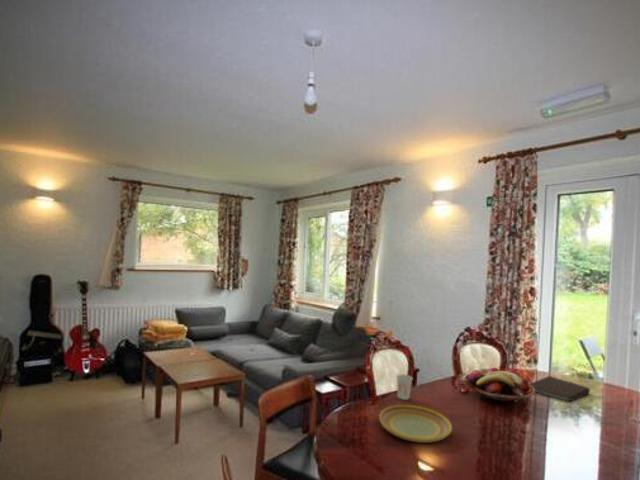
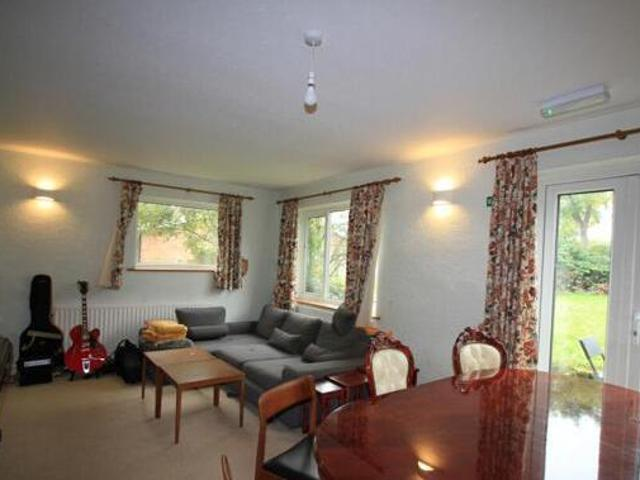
- plate (414, 424)
- fruit basket (499, 383)
- notebook (558, 388)
- cup (403, 387)
